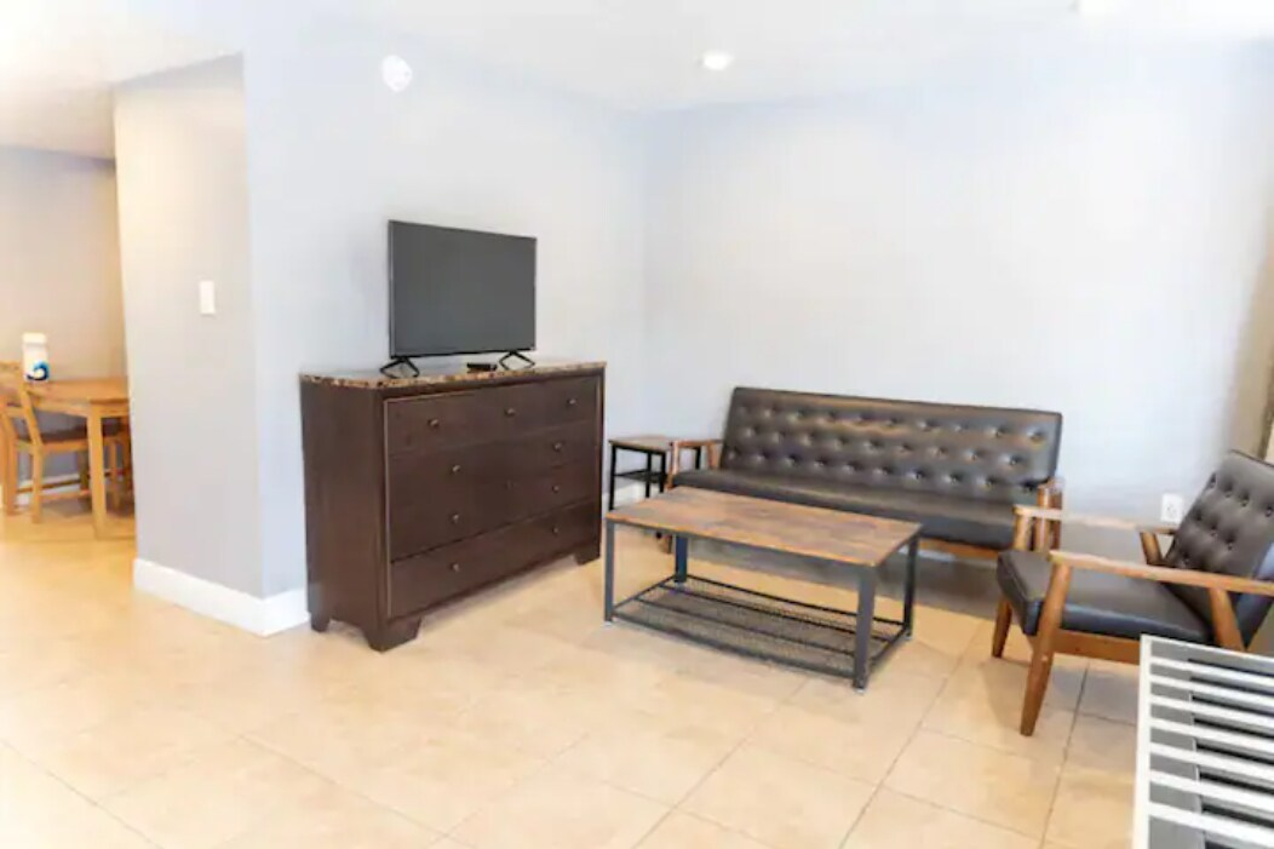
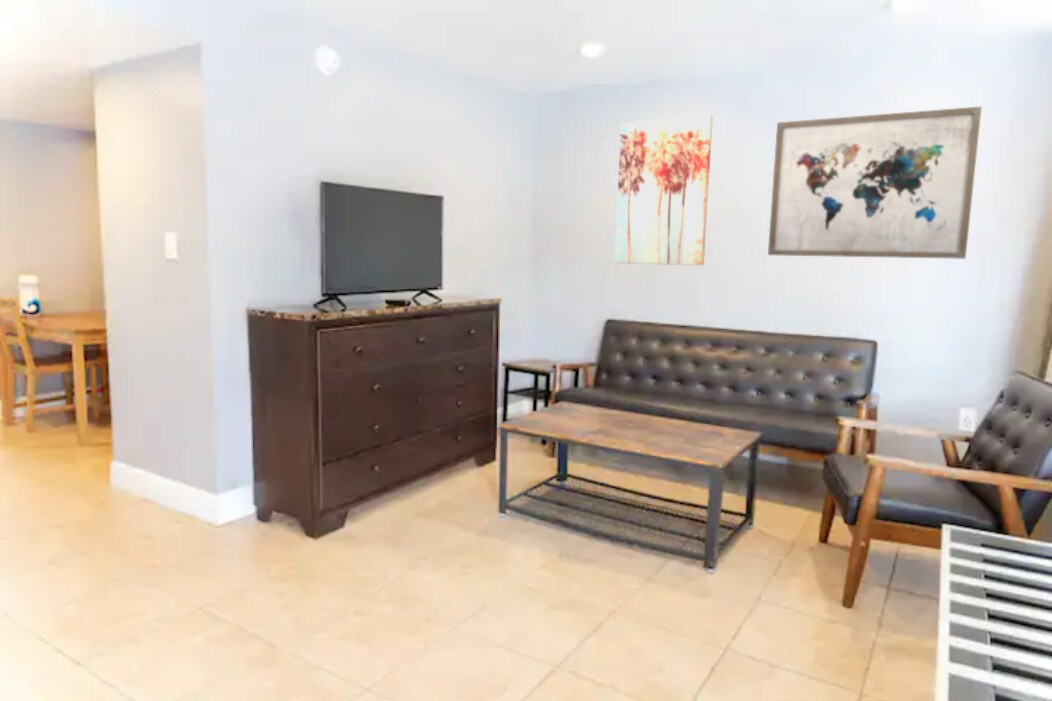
+ wall art (661, 192)
+ wall art (866, 186)
